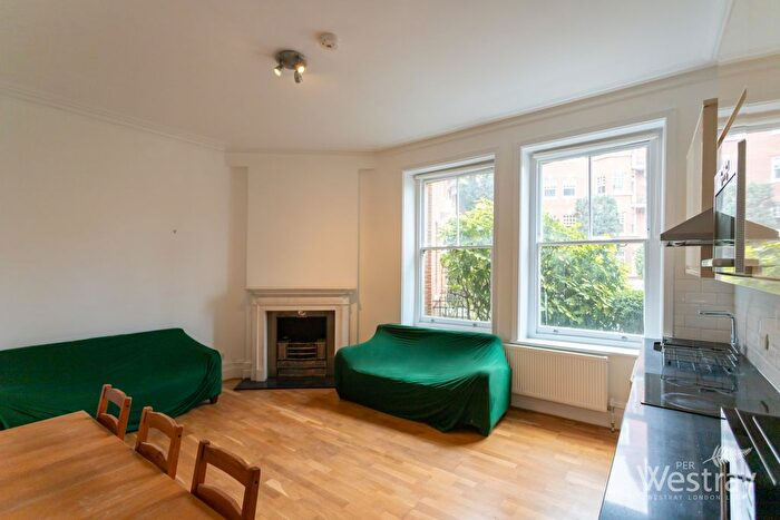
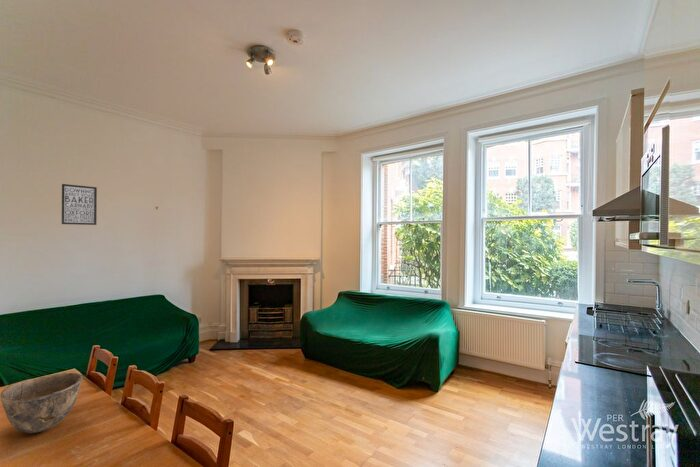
+ bowl (43, 405)
+ wall art (79, 205)
